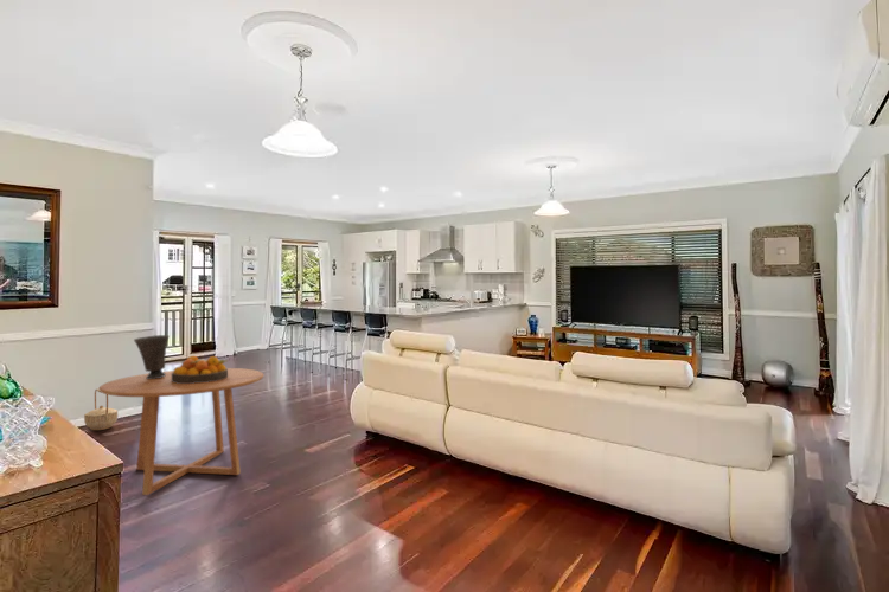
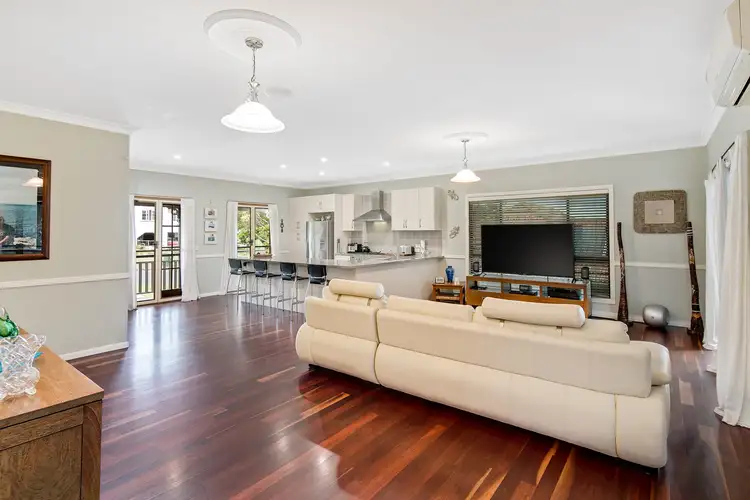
- basket (101, 407)
- fruit bowl (199, 367)
- vase (152, 356)
- dining table (215, 425)
